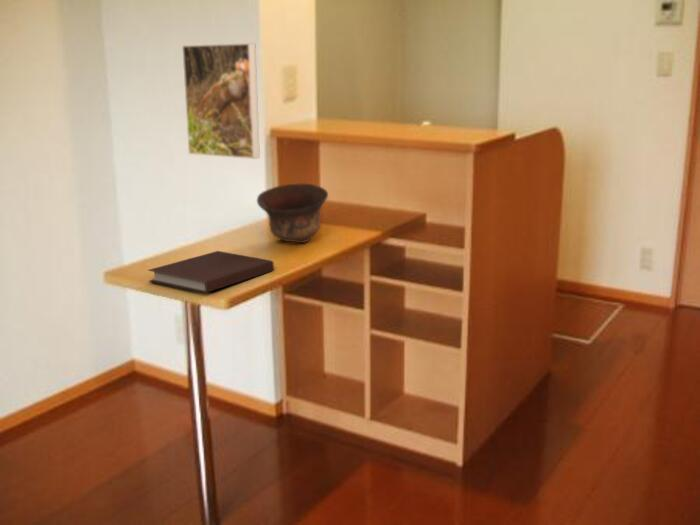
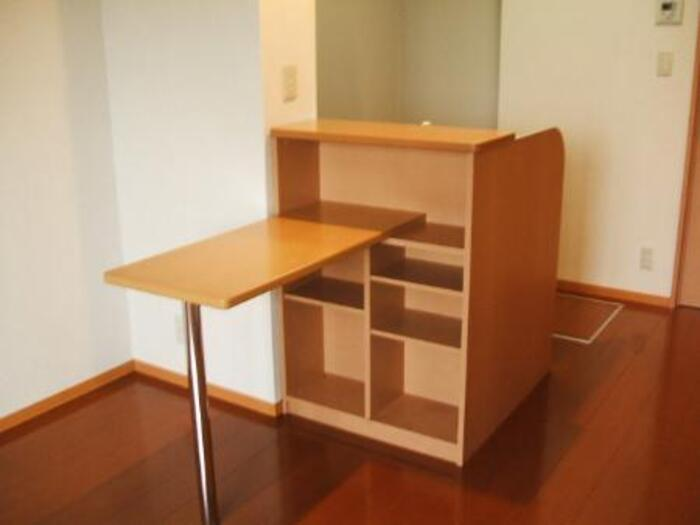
- notebook (212, 270)
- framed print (220, 101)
- bowl (292, 215)
